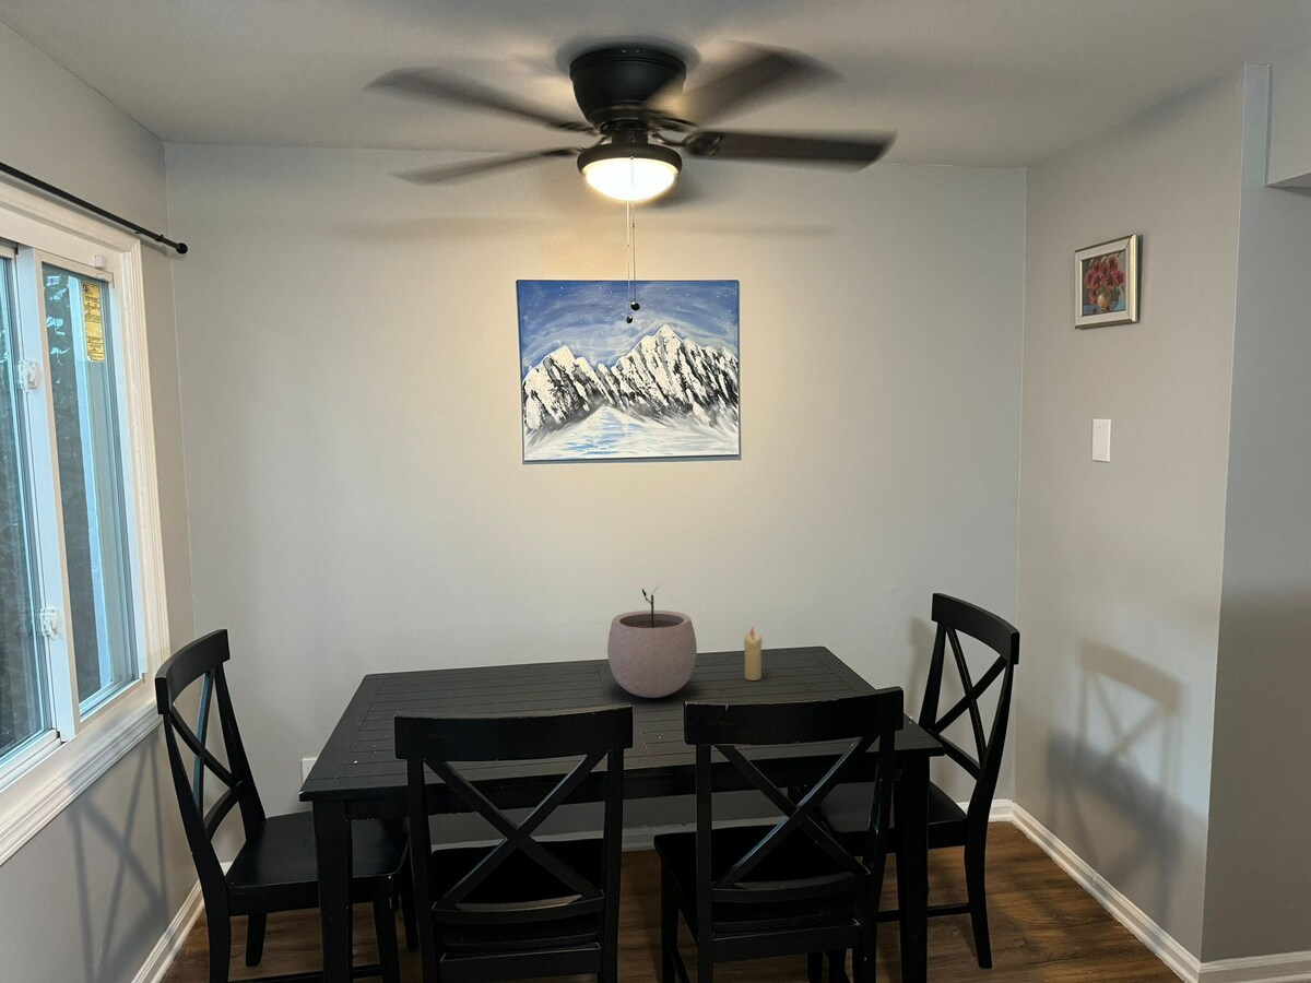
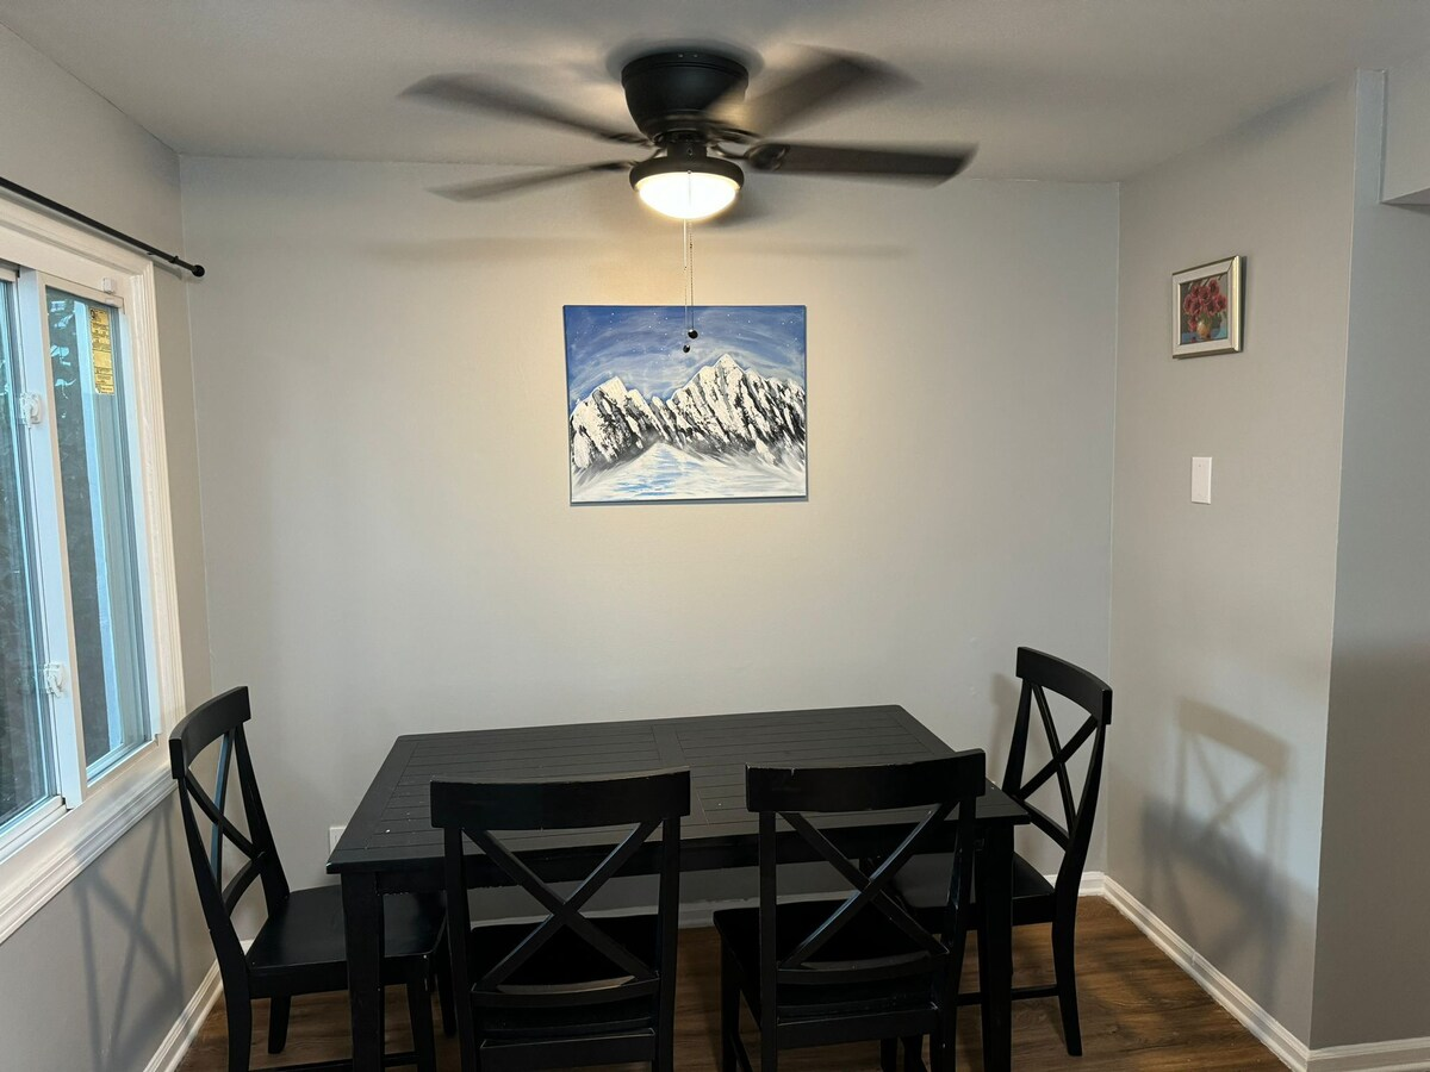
- candle (753, 652)
- plant pot (651, 639)
